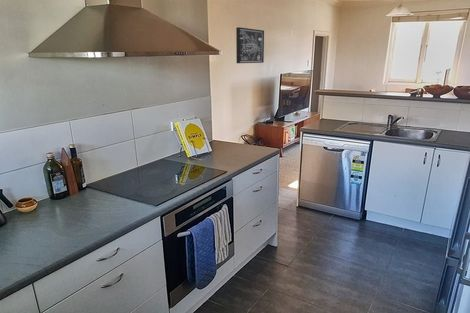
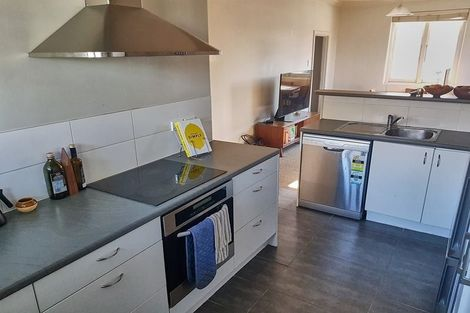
- wall art (250, 46)
